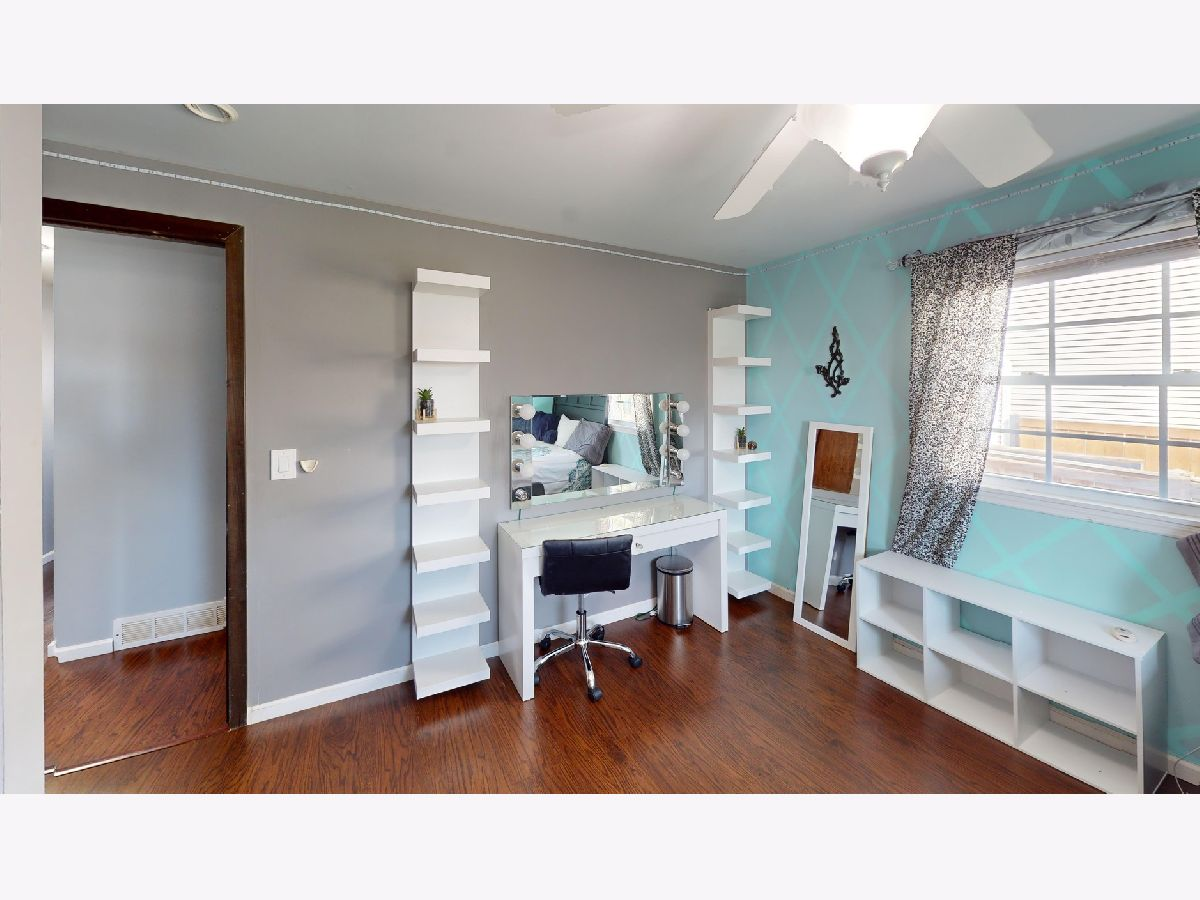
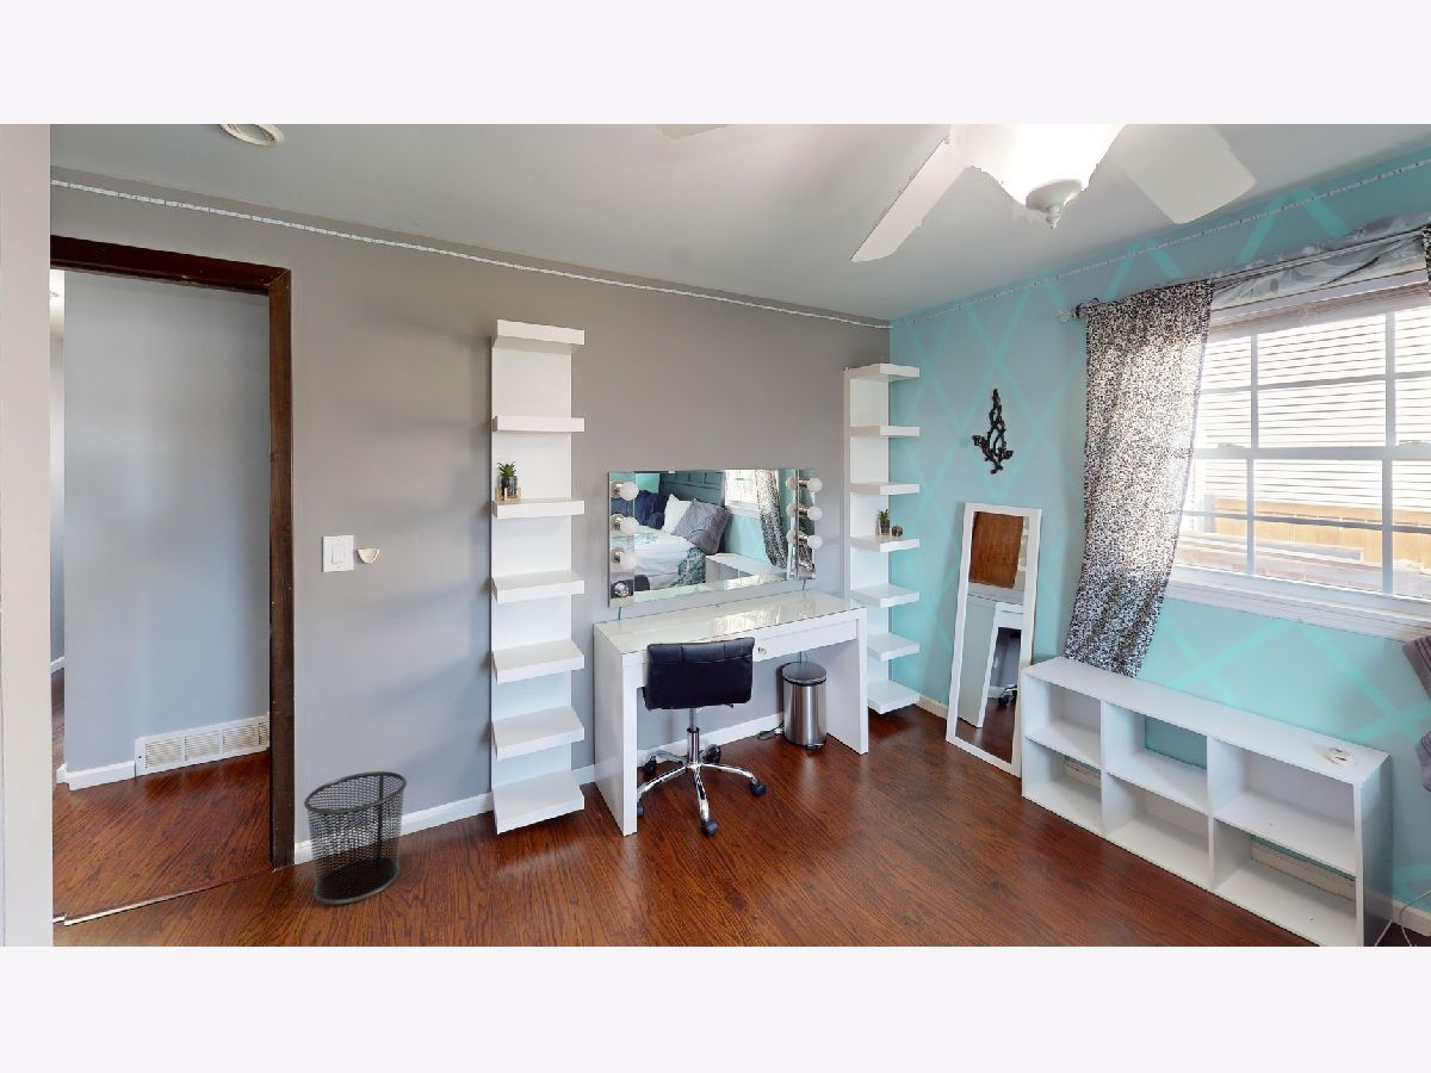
+ waste bin (358, 835)
